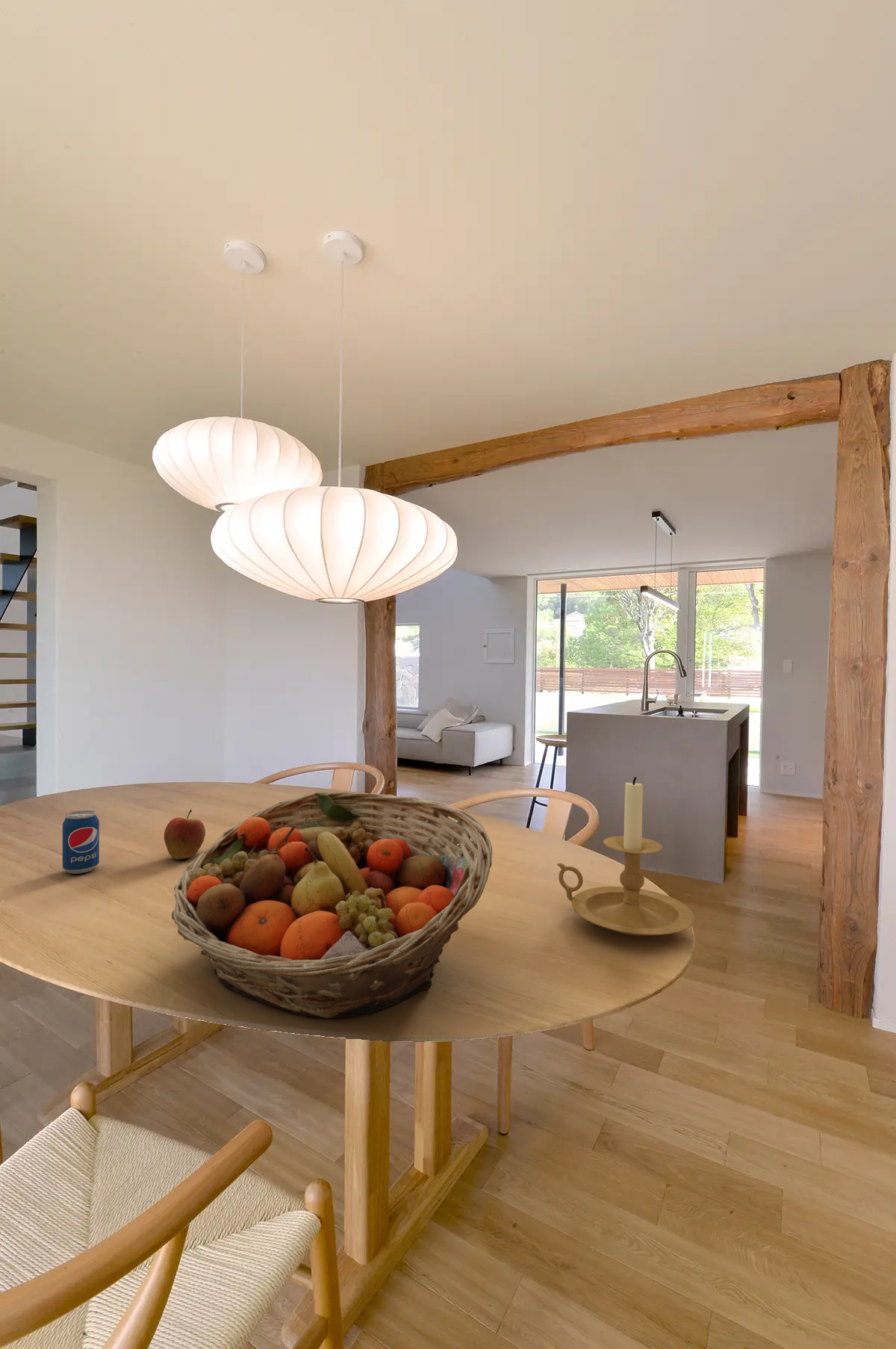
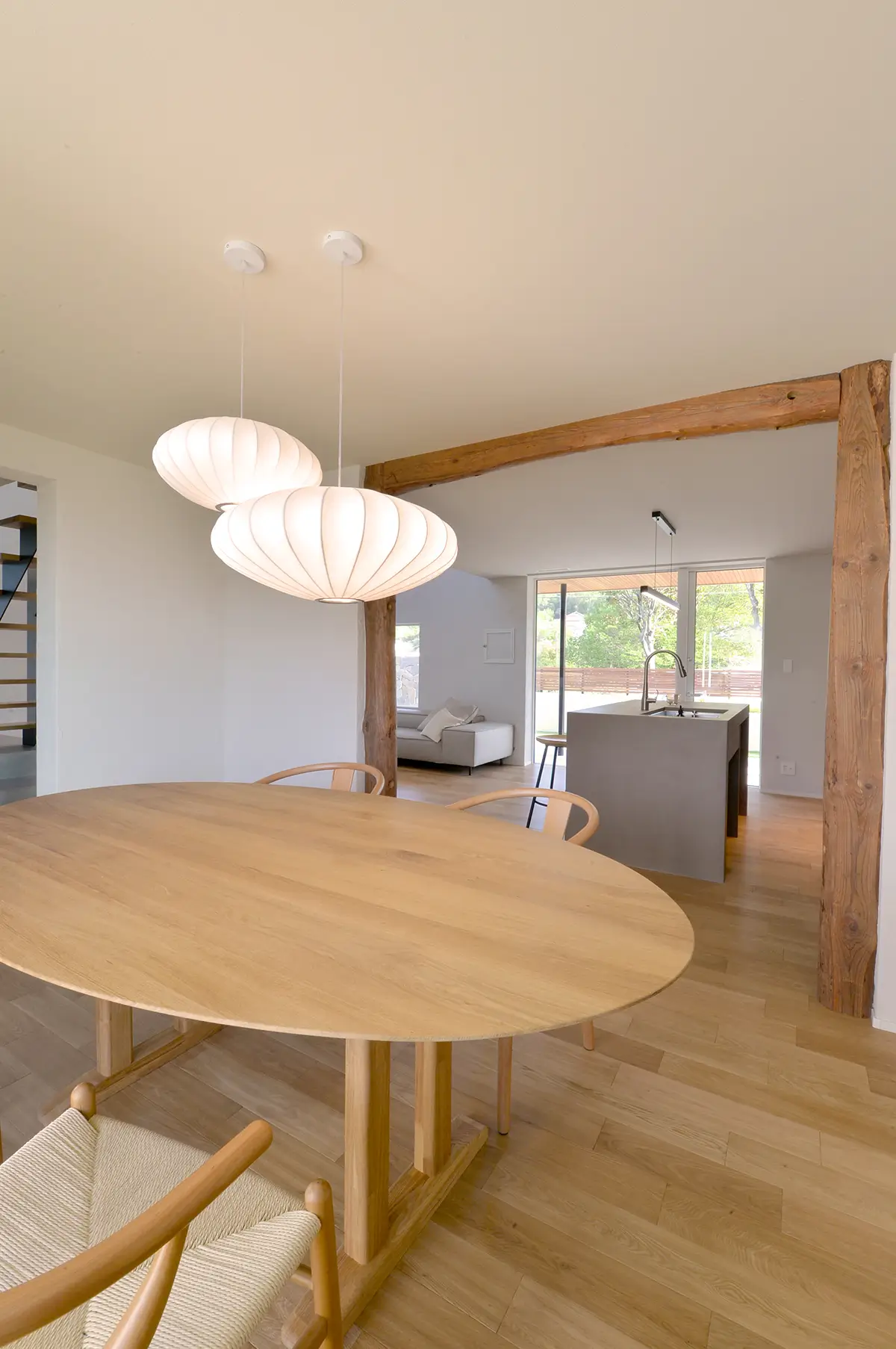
- fruit basket (333, 886)
- beverage can (81, 841)
- candle holder (632, 850)
- apple (184, 834)
